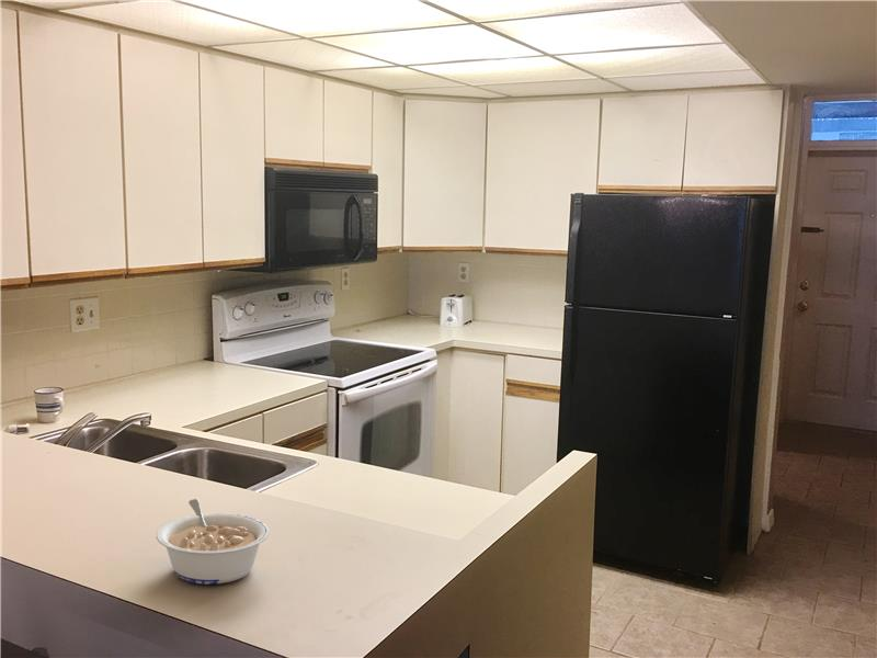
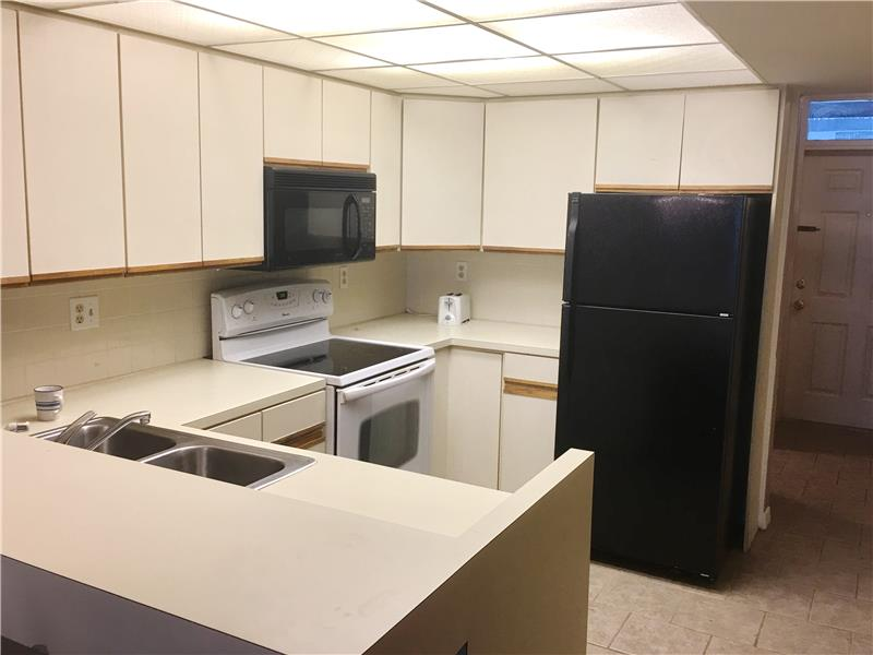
- legume (209, 545)
